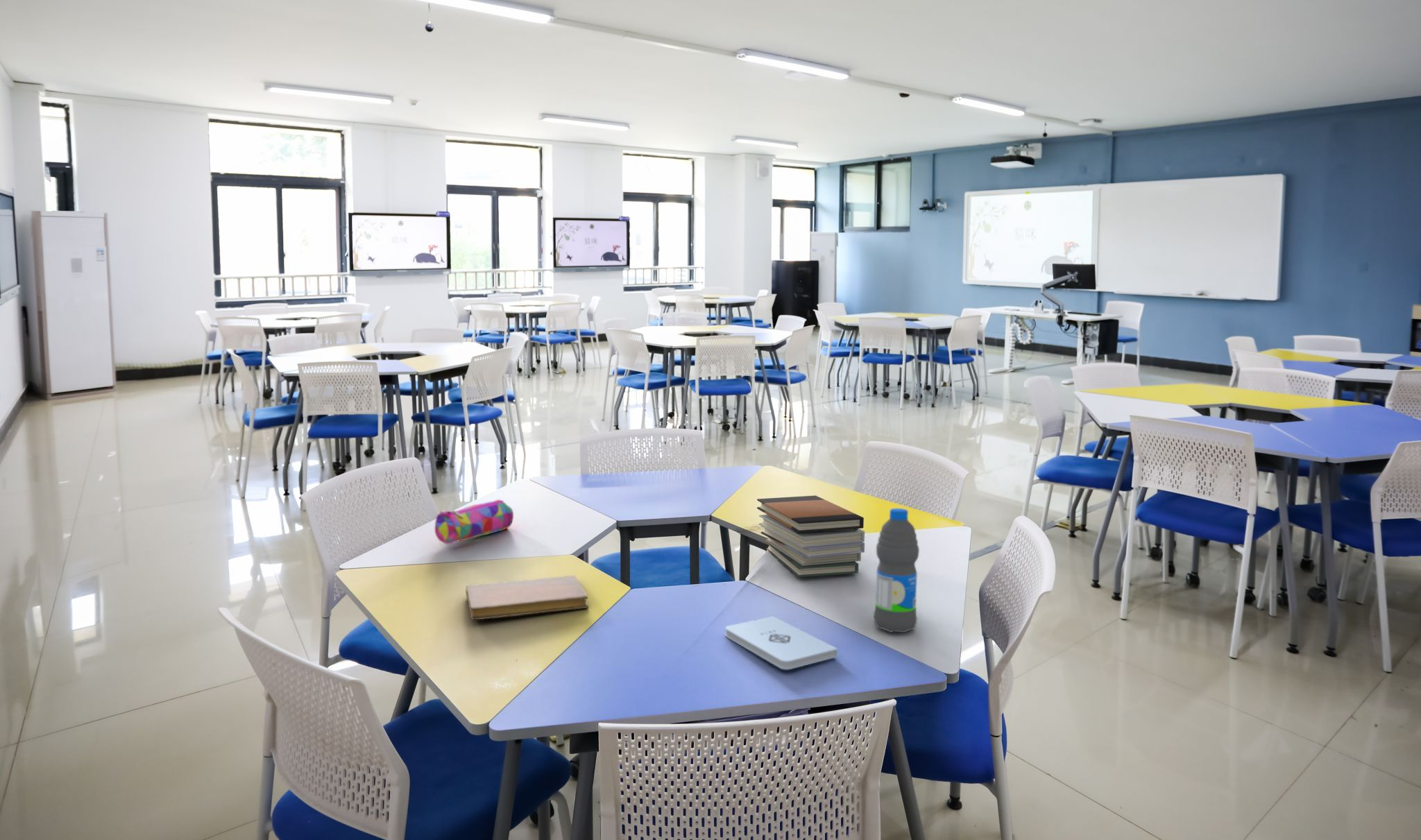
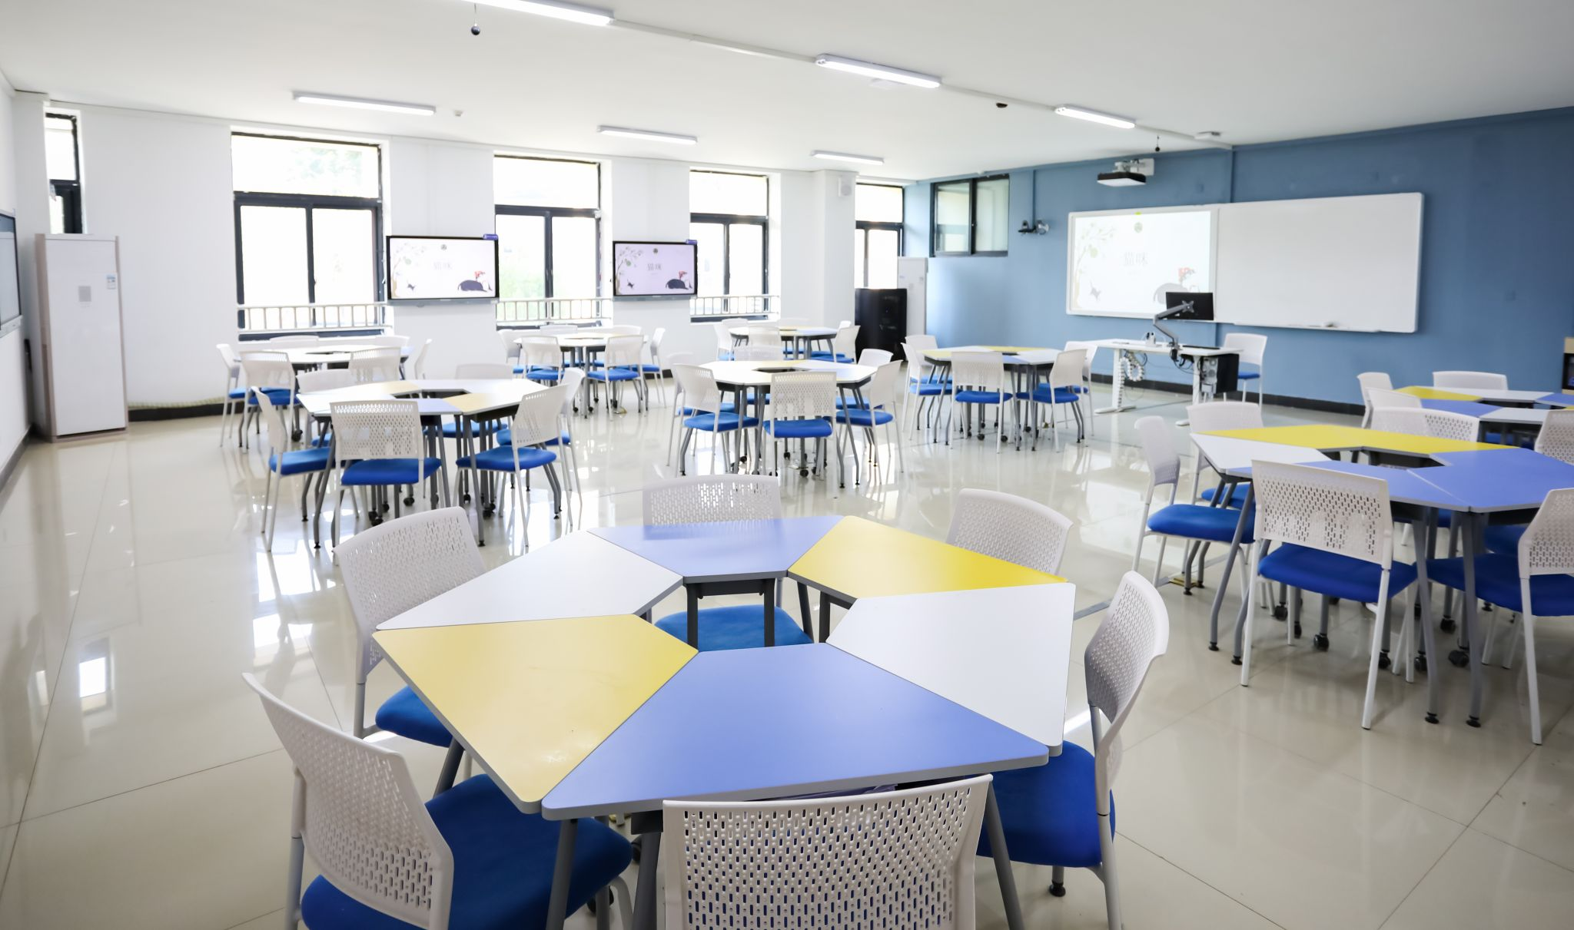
- pencil case (474, 520)
- notepad (778, 641)
- water bottle (896, 568)
- book stack (809, 534)
- notebook (526, 596)
